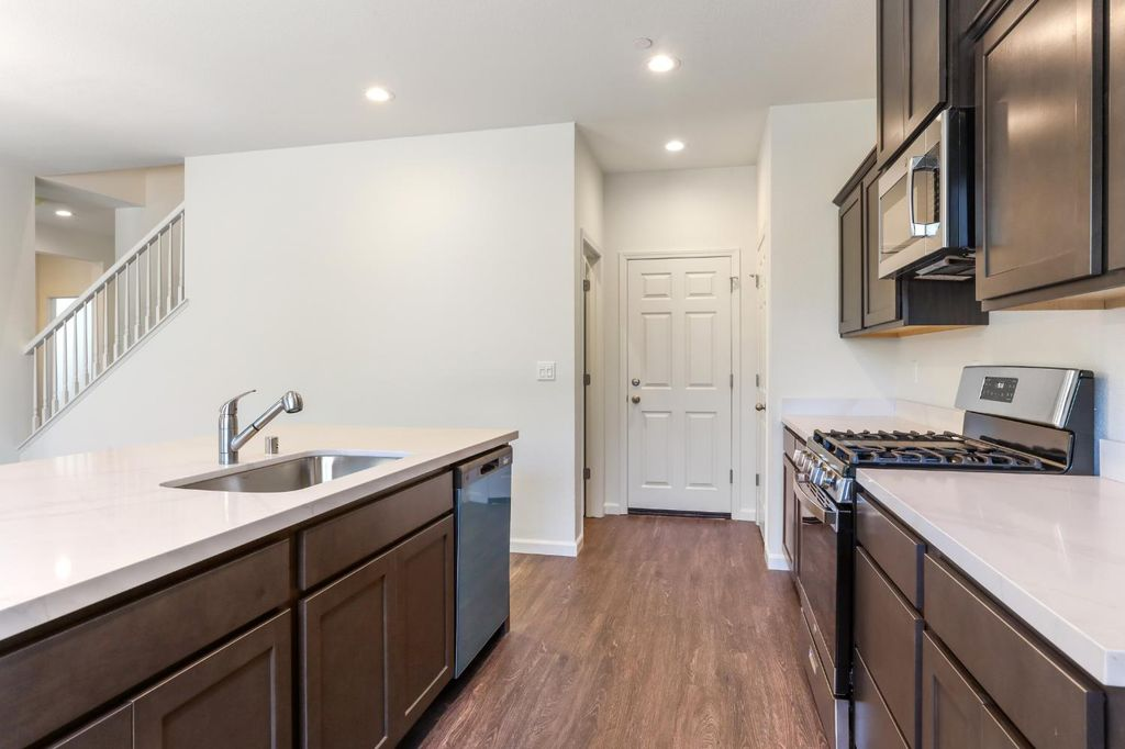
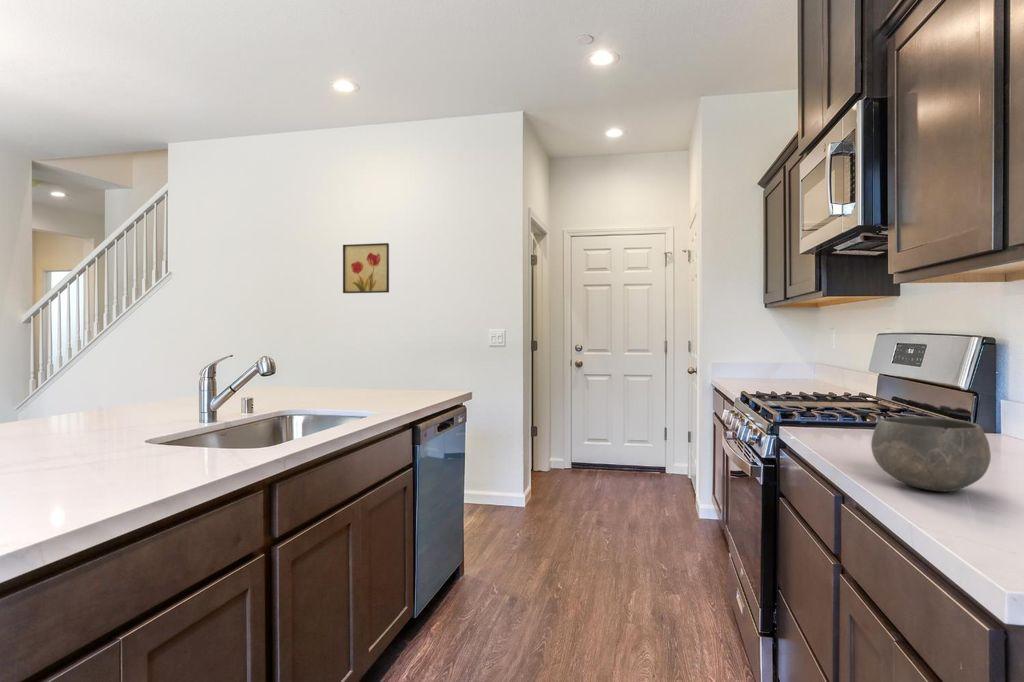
+ wall art (366, 268)
+ bowl (927, 453)
